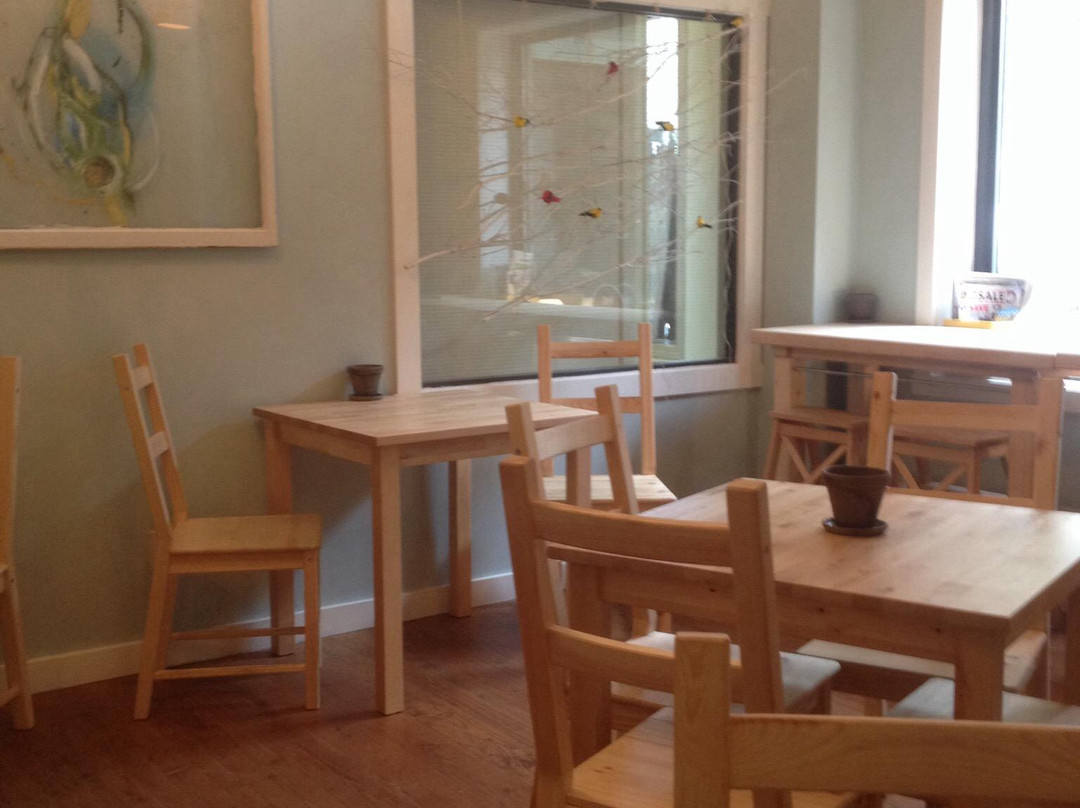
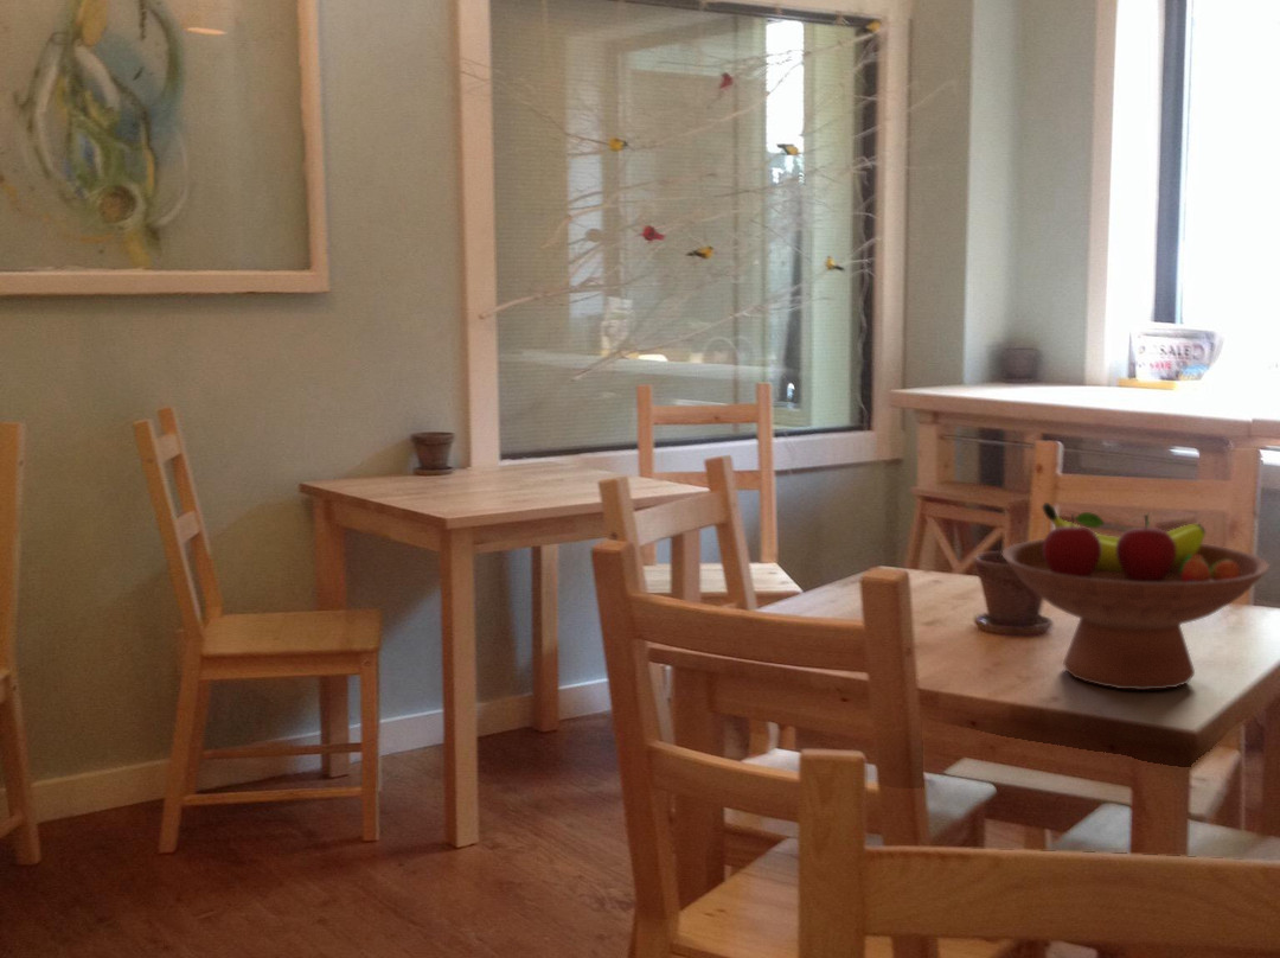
+ fruit bowl (1129, 593)
